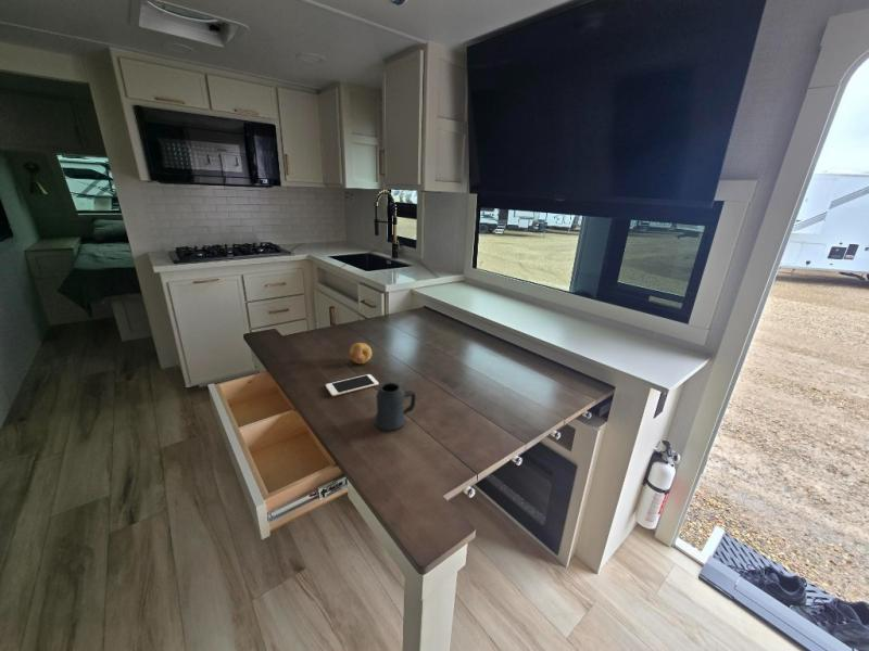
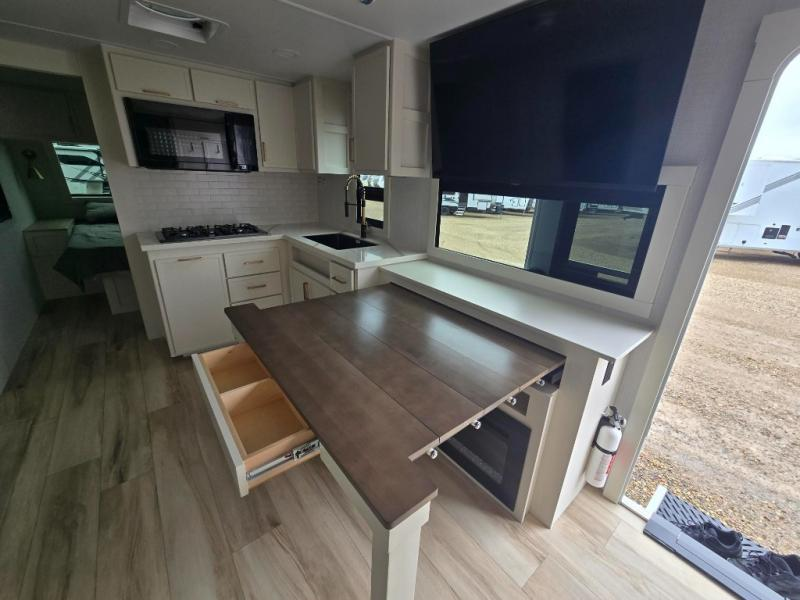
- mug (394, 404)
- fruit (361, 353)
- cell phone (352, 384)
